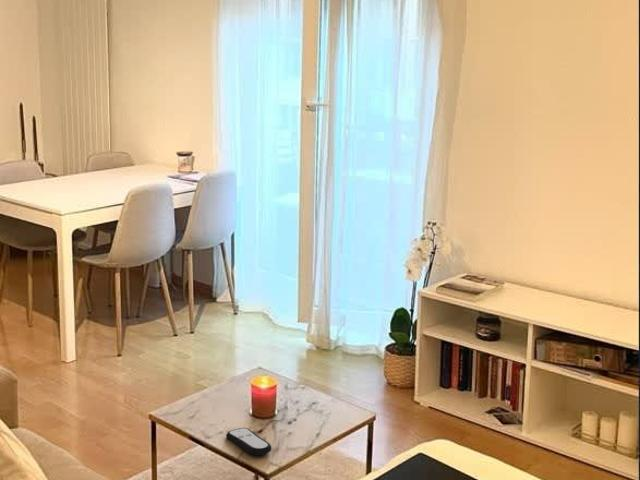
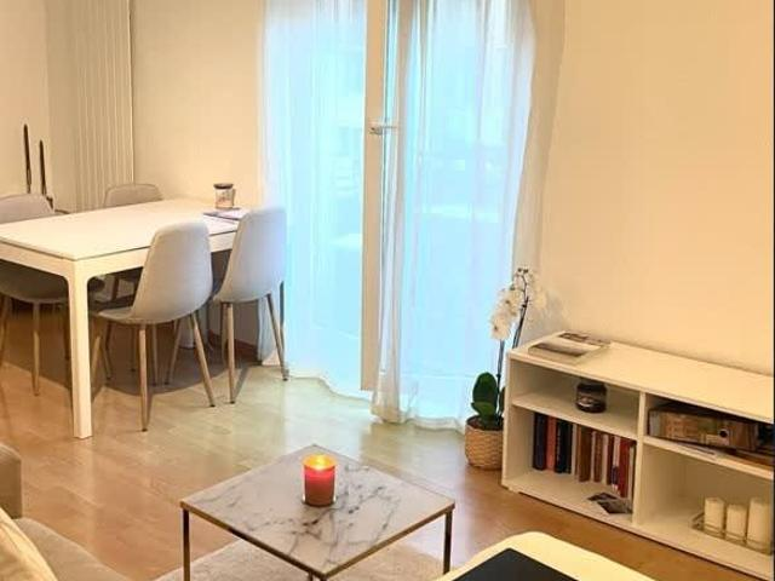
- remote control (249, 441)
